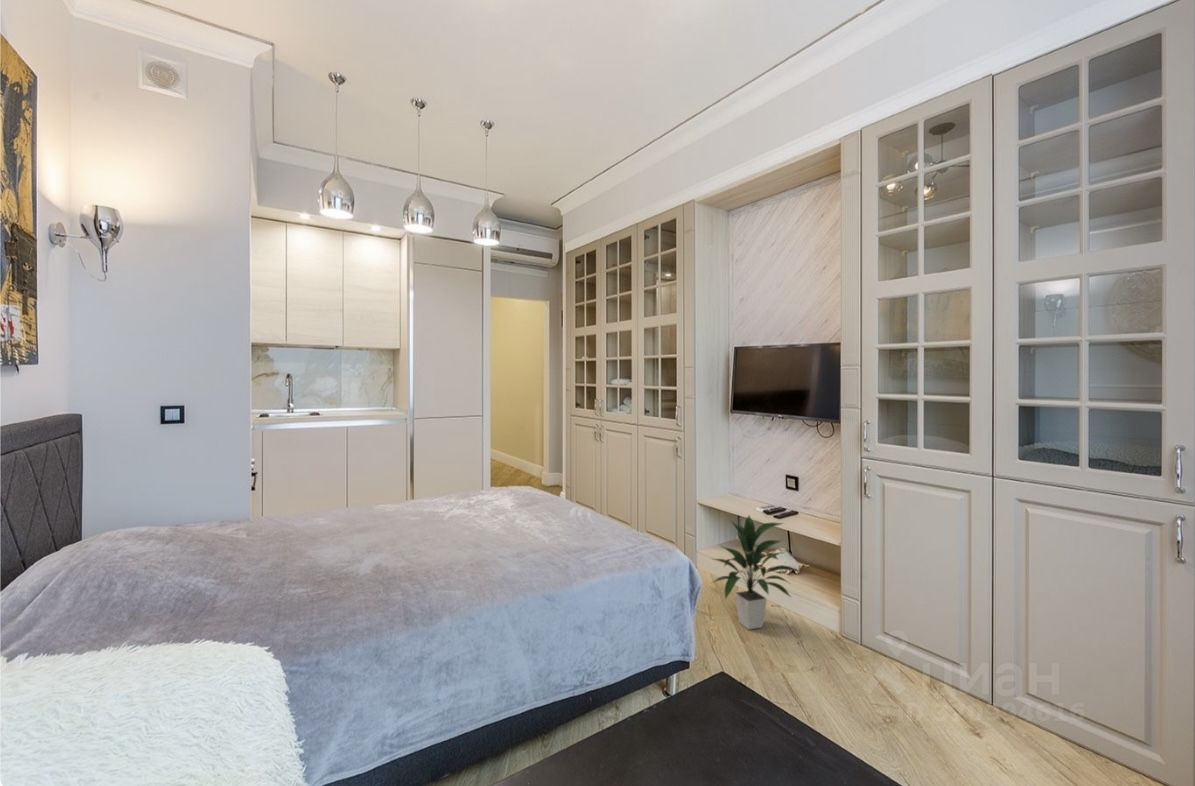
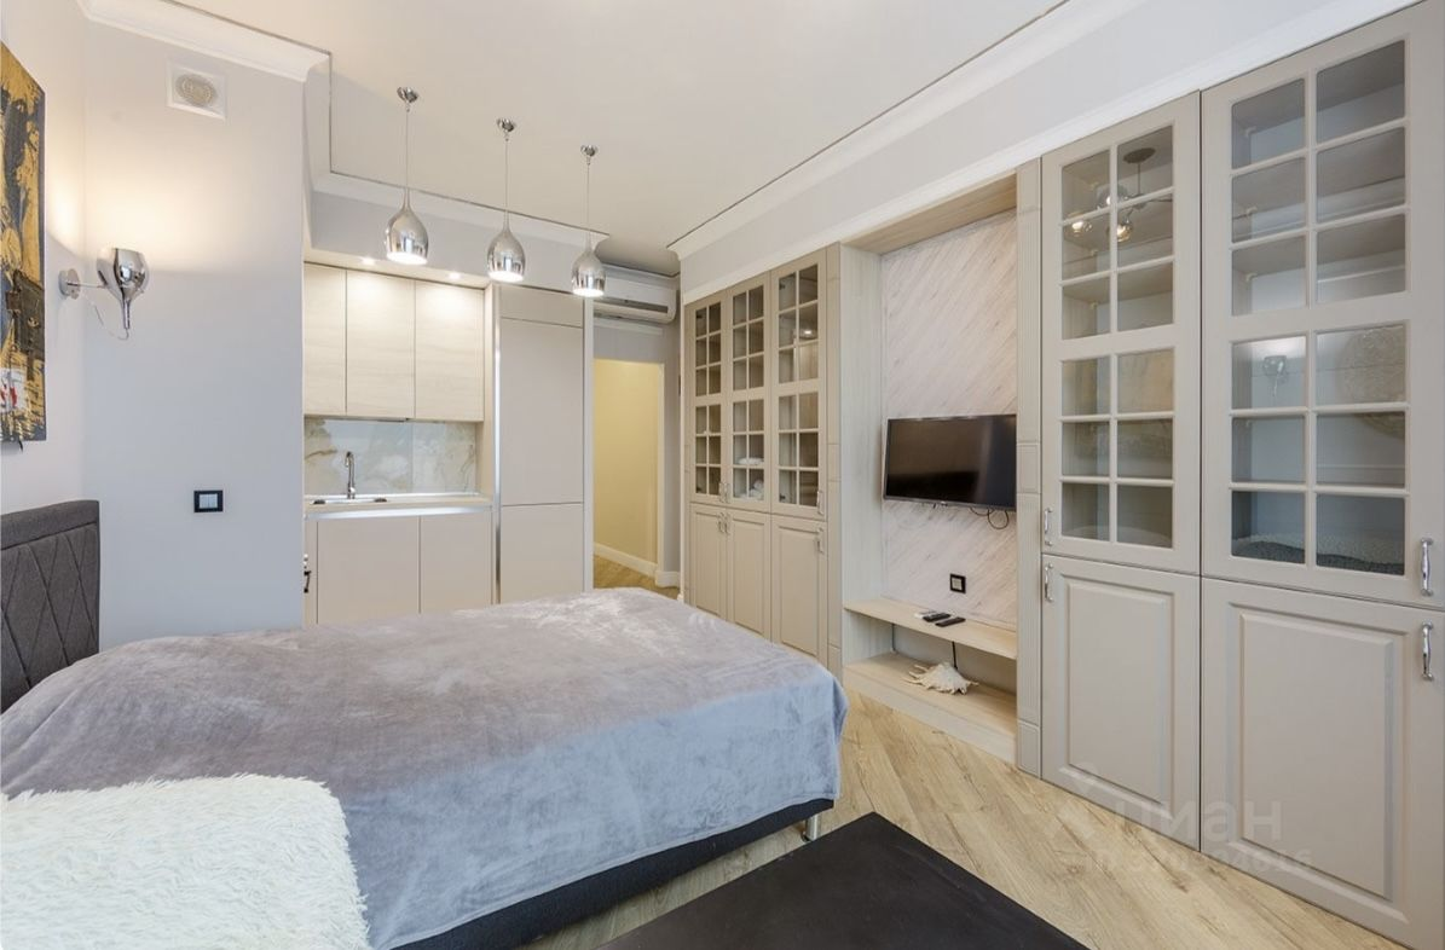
- indoor plant (750, 568)
